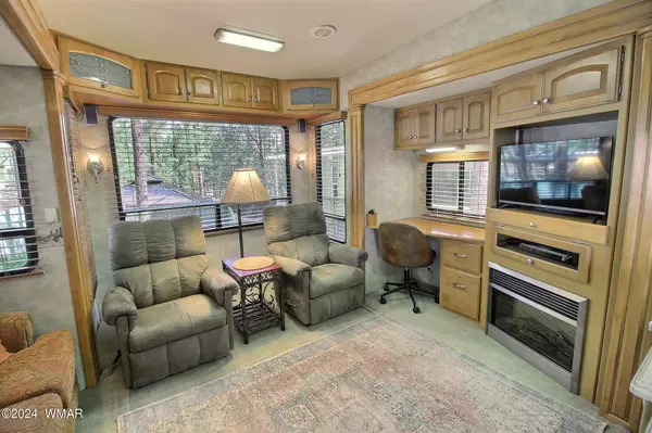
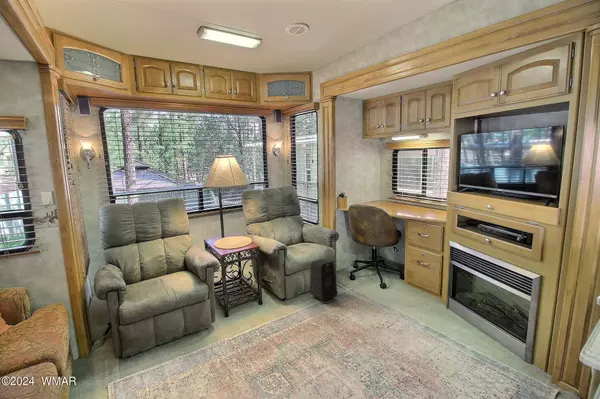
+ speaker (323, 279)
